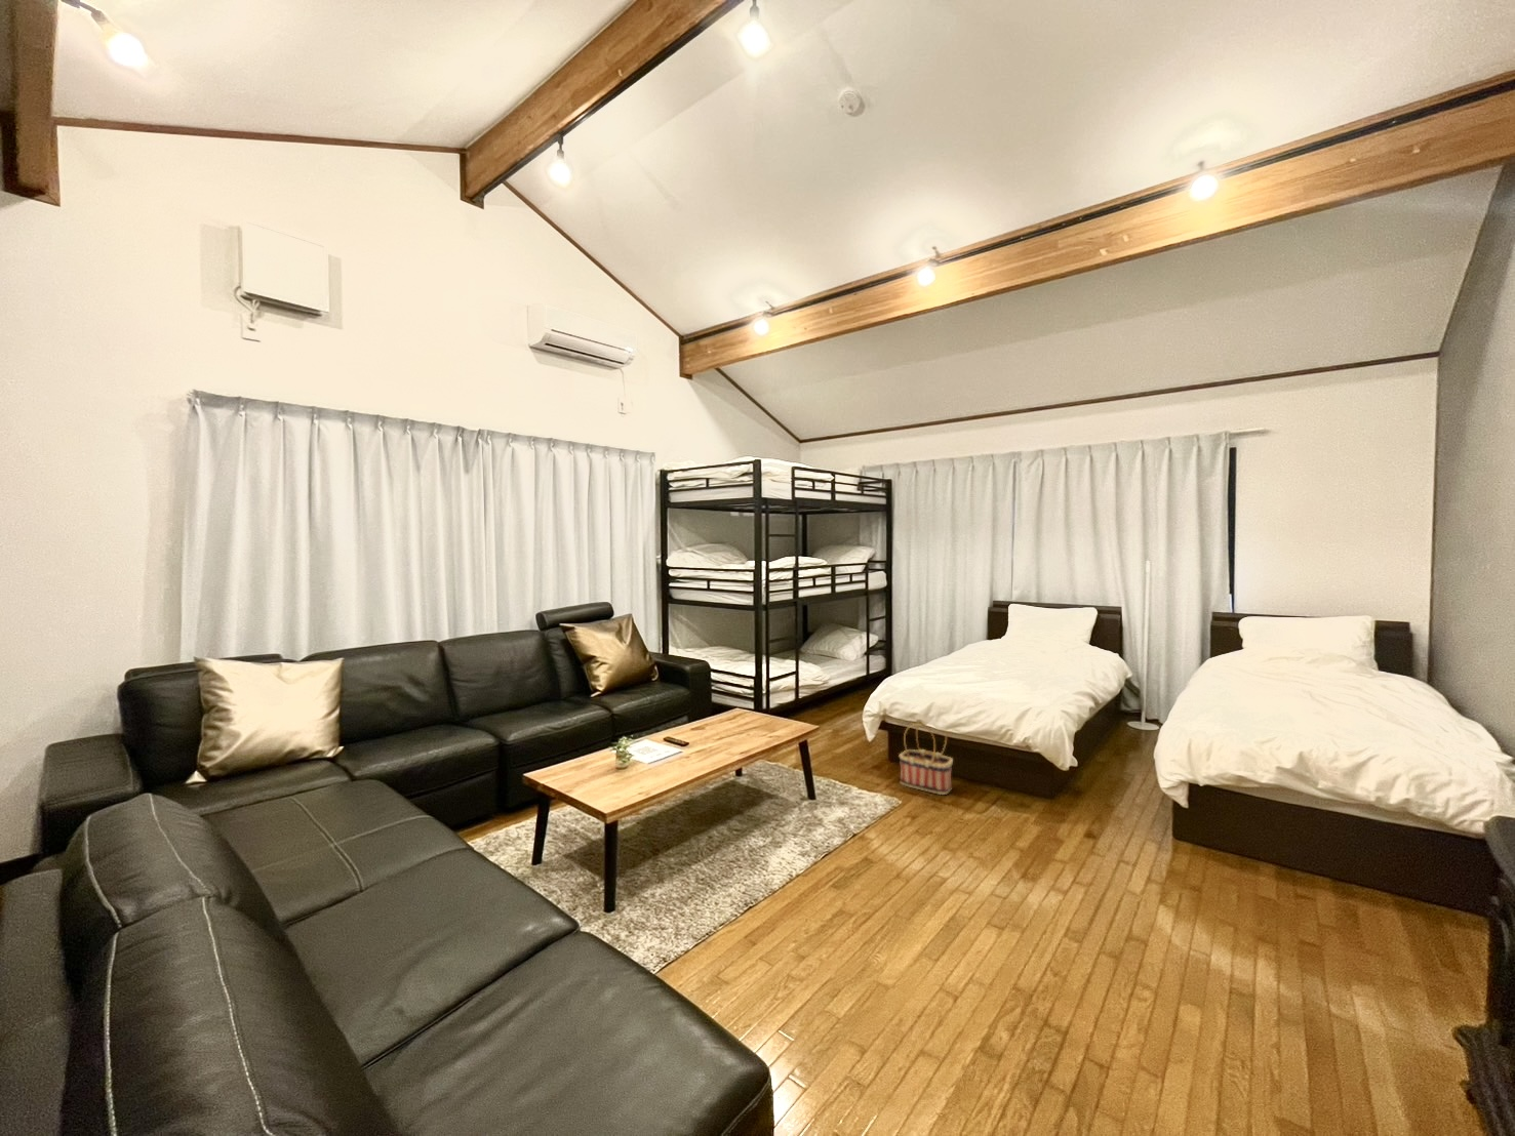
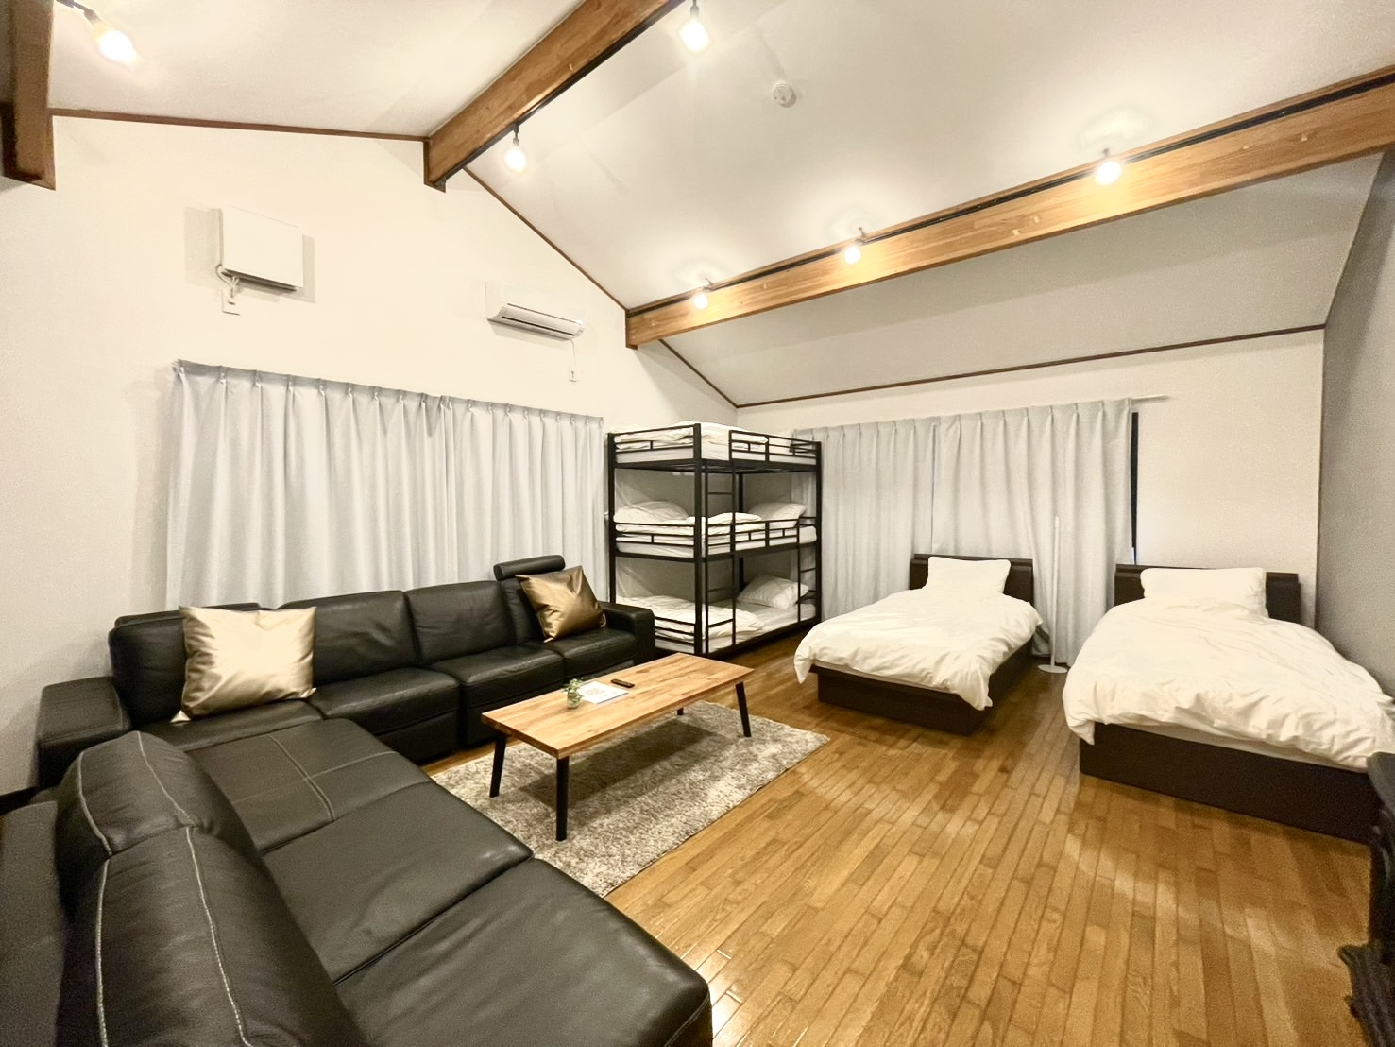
- basket (926, 753)
